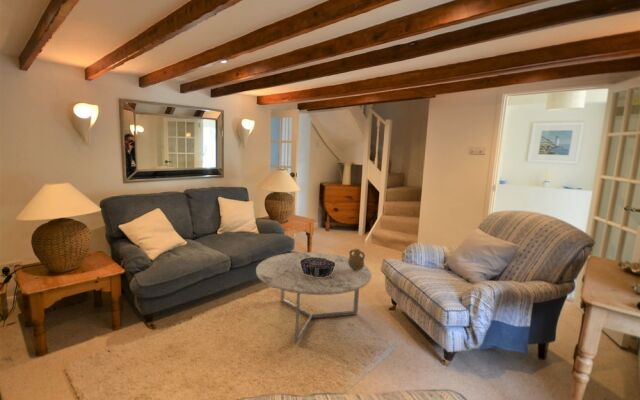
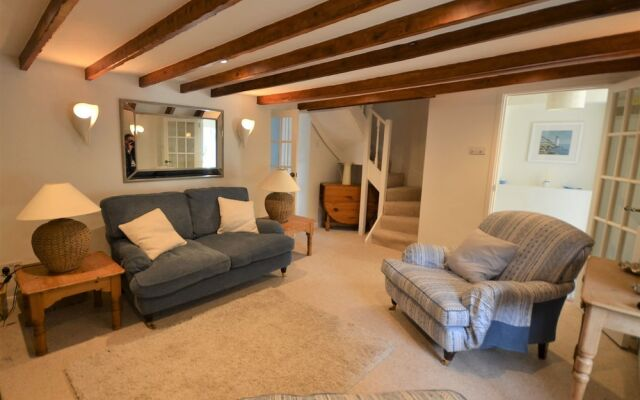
- pilgrim flask (356, 259)
- decorative bowl (317, 267)
- coffee table (312, 293)
